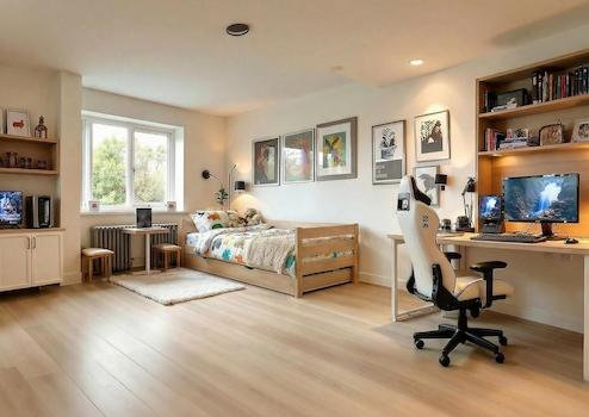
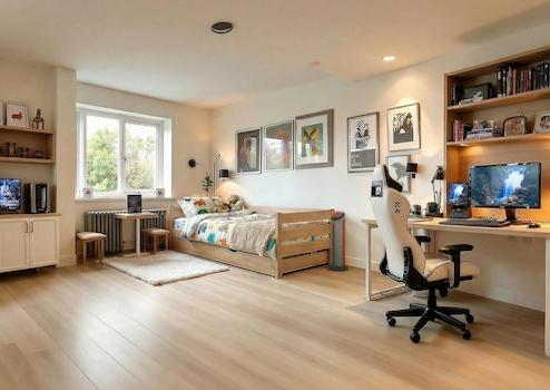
+ air purifier (337, 240)
